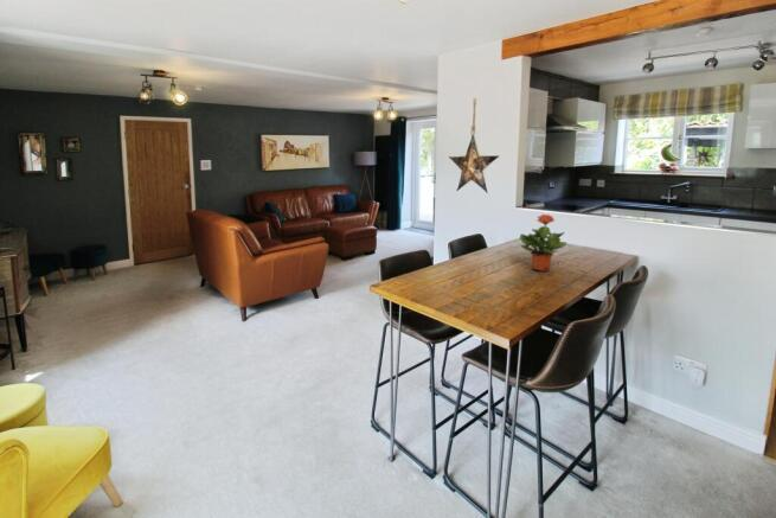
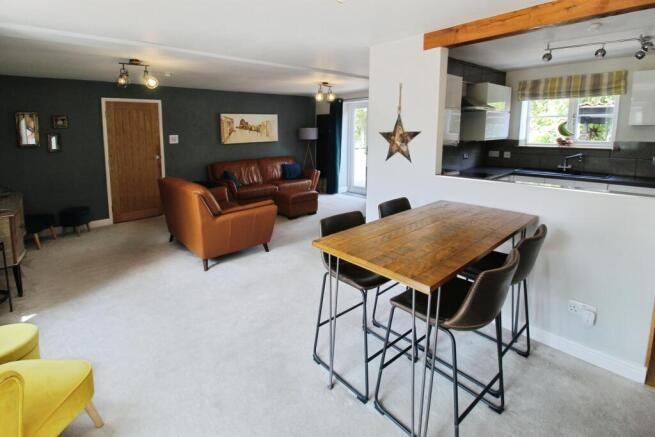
- potted plant (544, 242)
